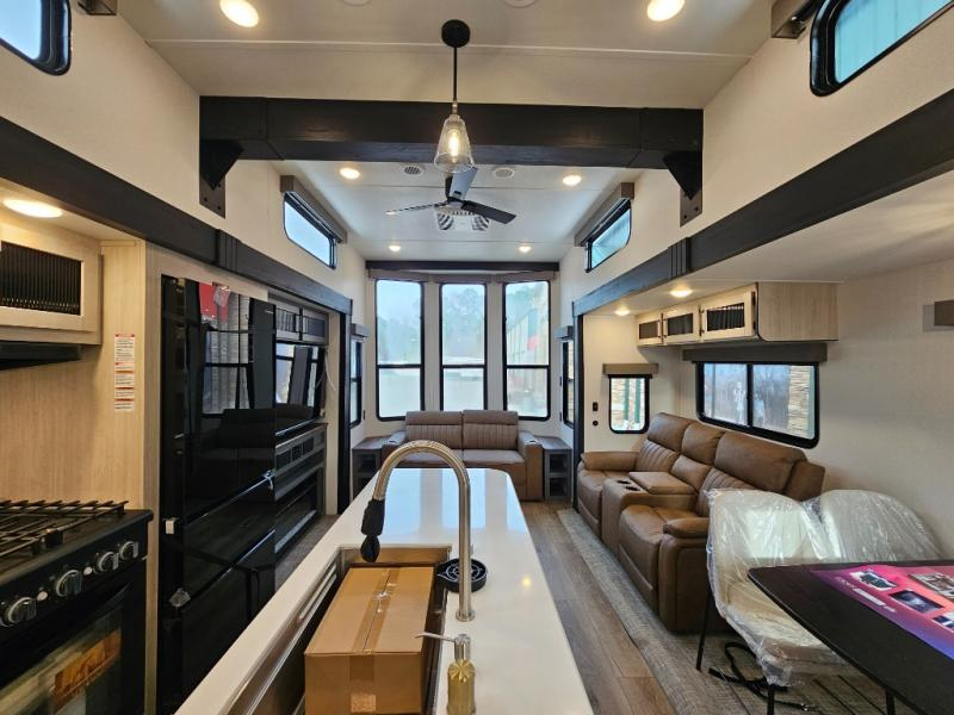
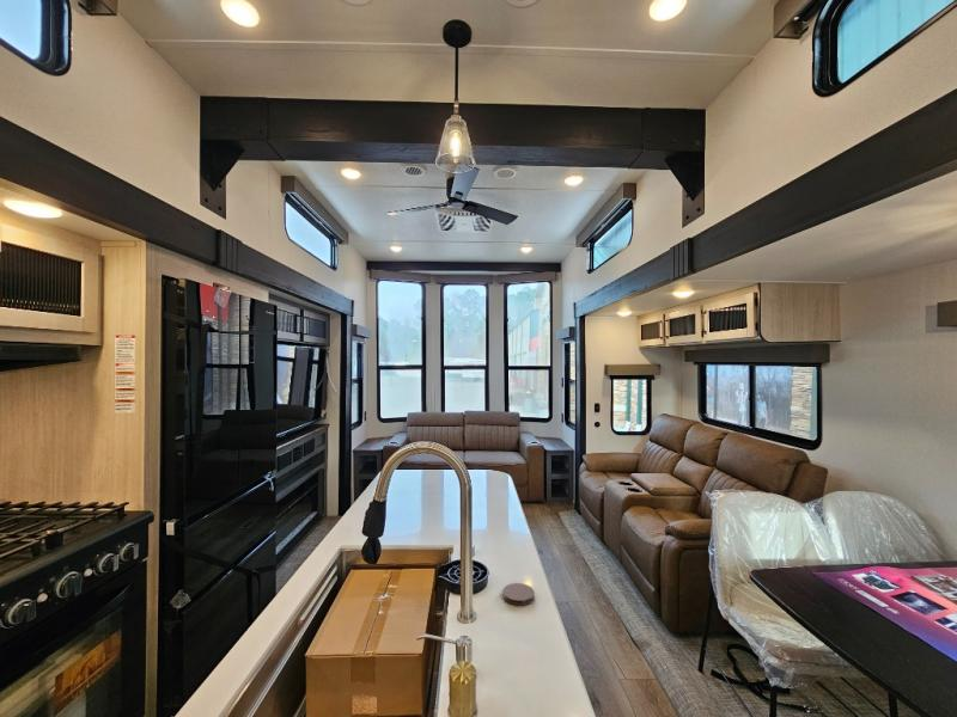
+ coaster (518, 593)
